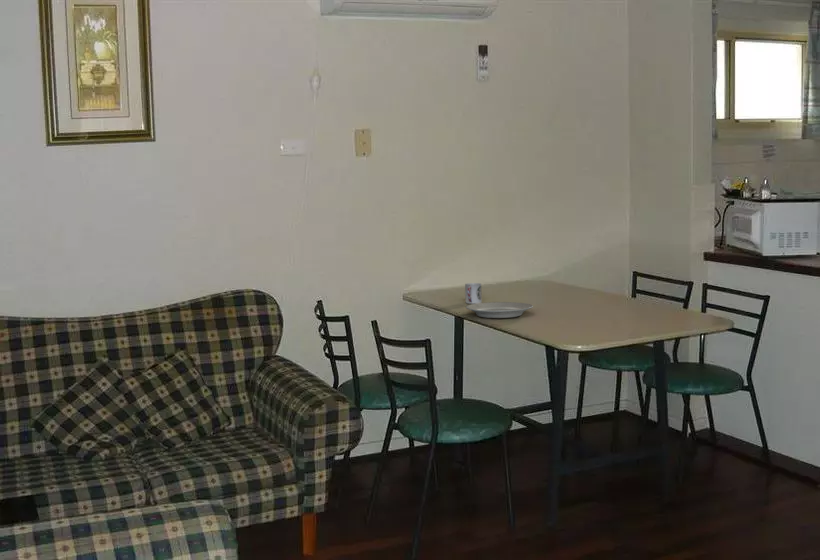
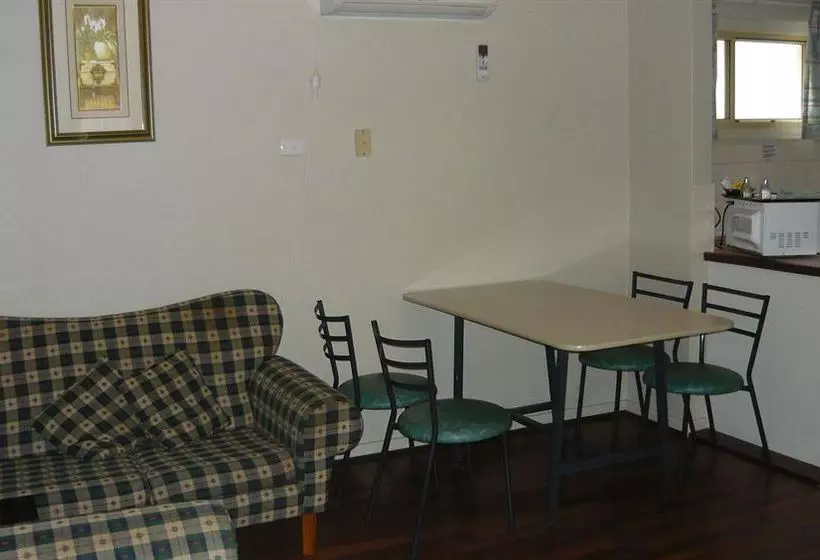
- cup (472, 293)
- plate (499, 310)
